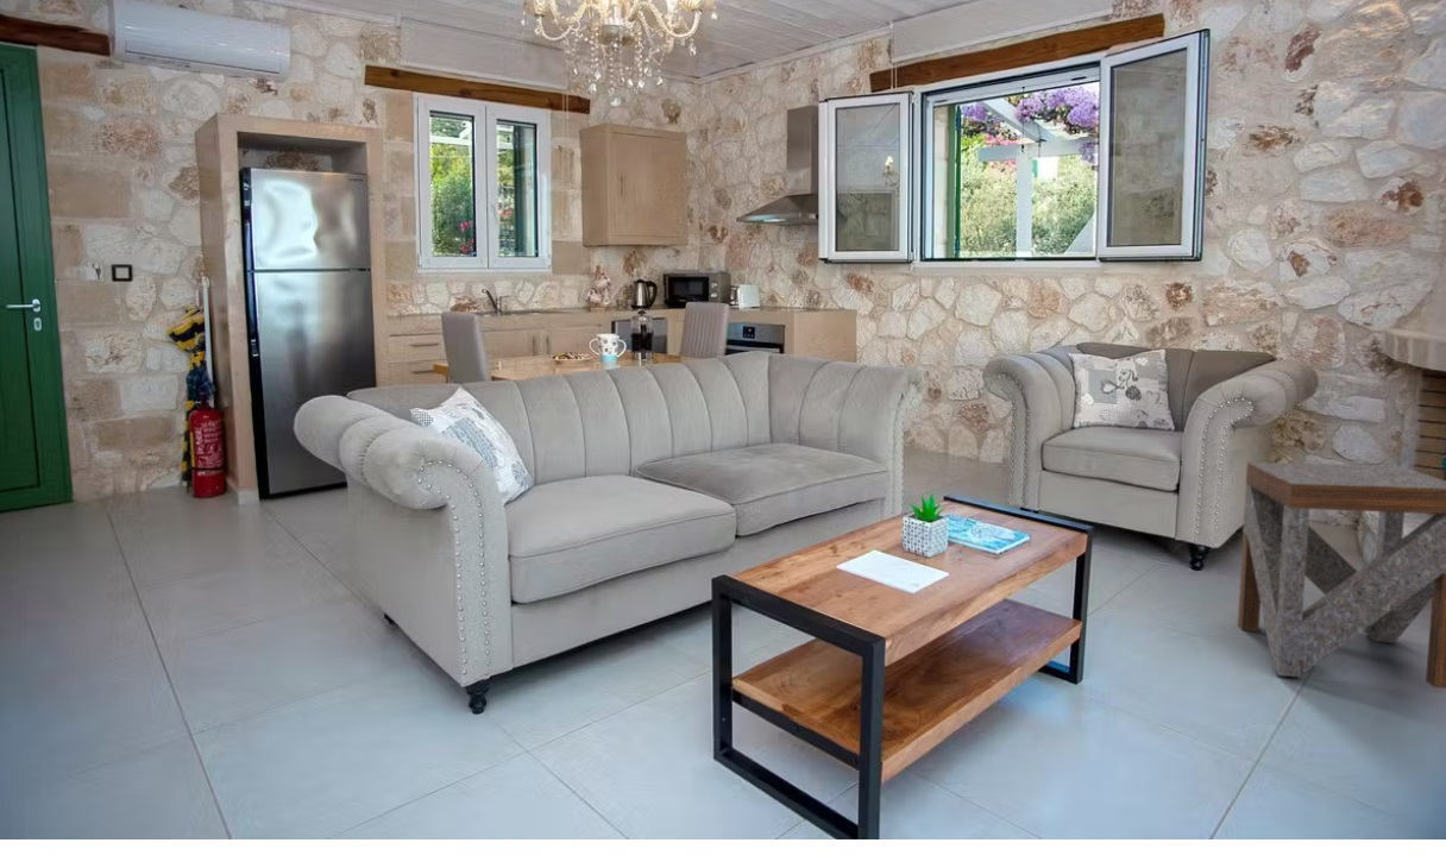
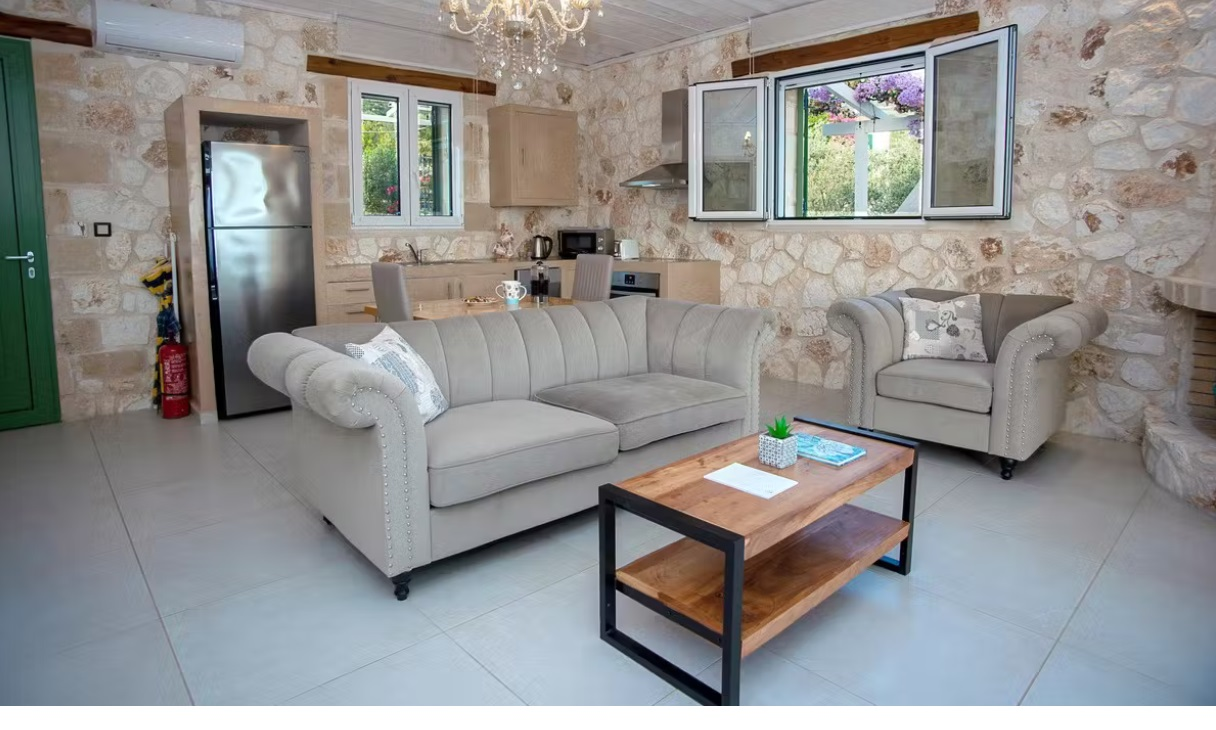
- side table (1341, 566)
